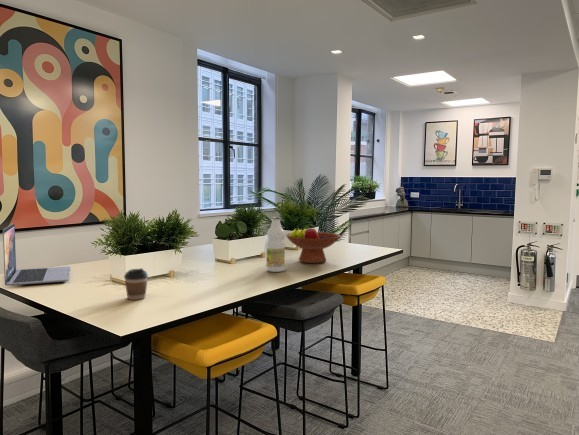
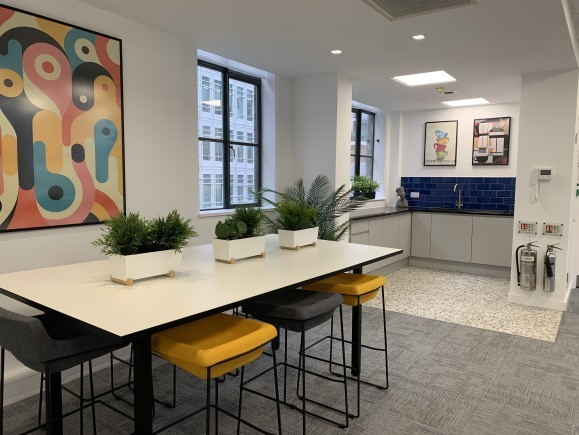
- fruit bowl (312, 243)
- bottle (275, 243)
- coffee cup (136, 282)
- laptop (39, 268)
